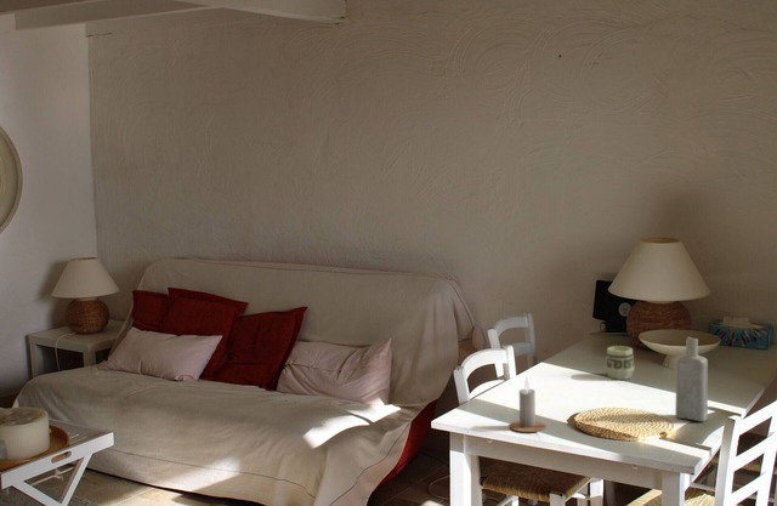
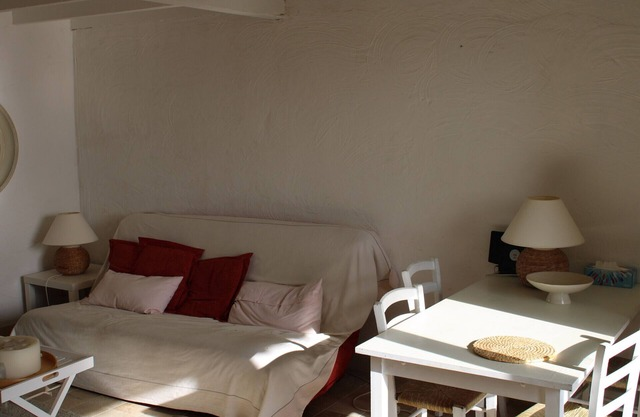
- candle (527, 400)
- bottle (691, 377)
- cup (619, 363)
